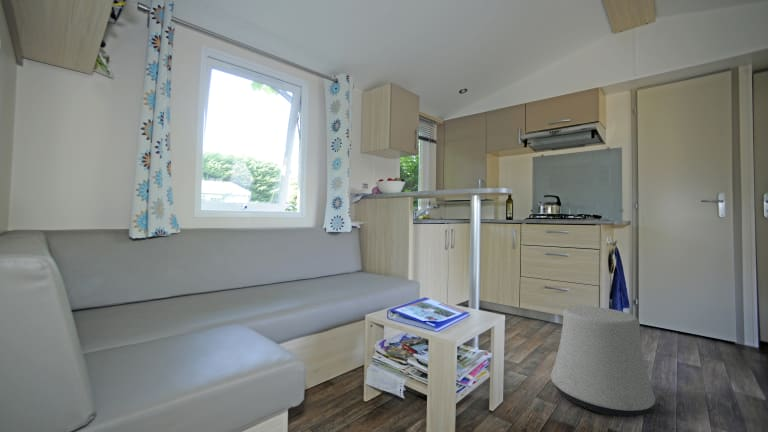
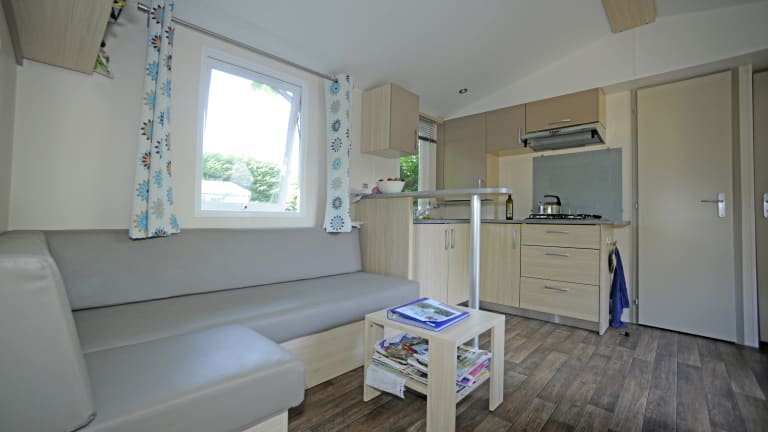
- stool (599, 354)
